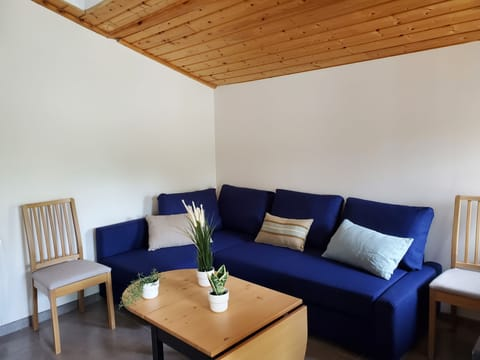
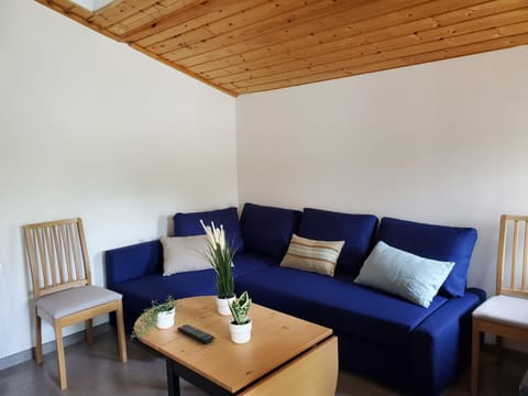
+ remote control (195, 333)
